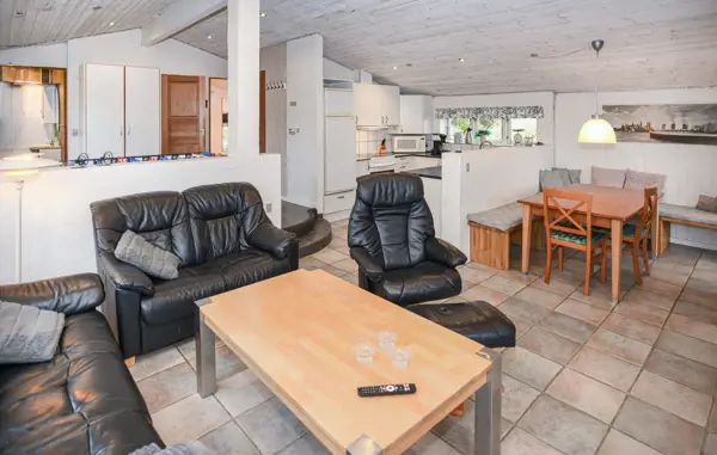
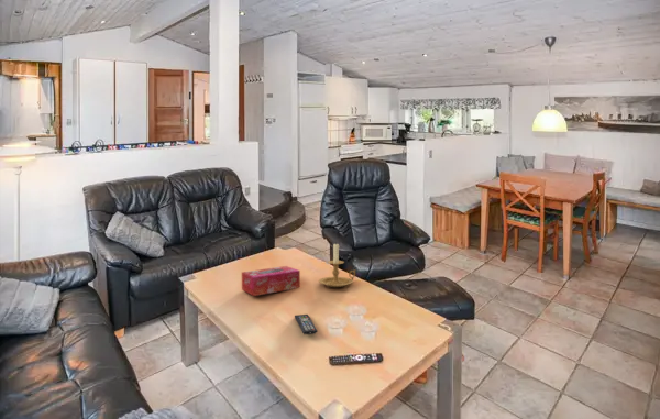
+ remote control (305, 323)
+ tissue box (271, 279)
+ candle holder (336, 263)
